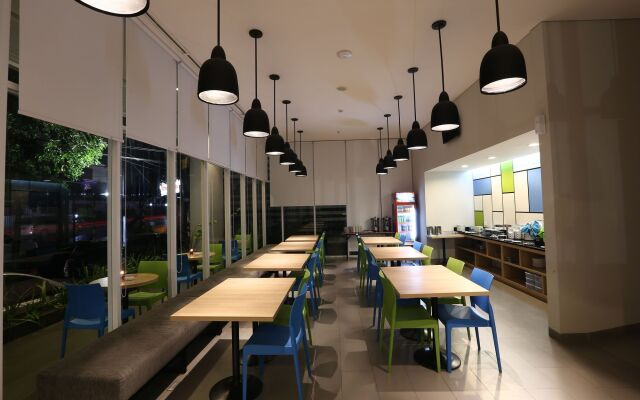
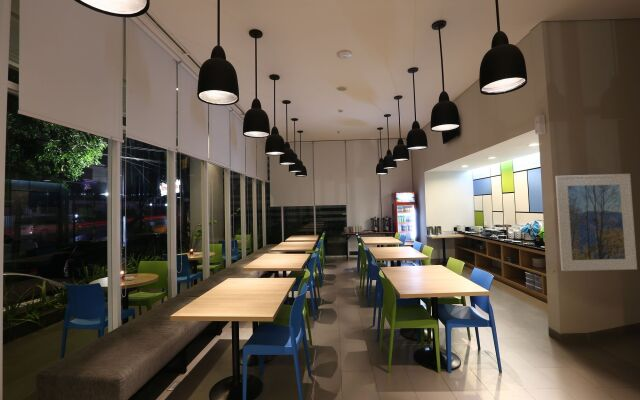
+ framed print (595, 222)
